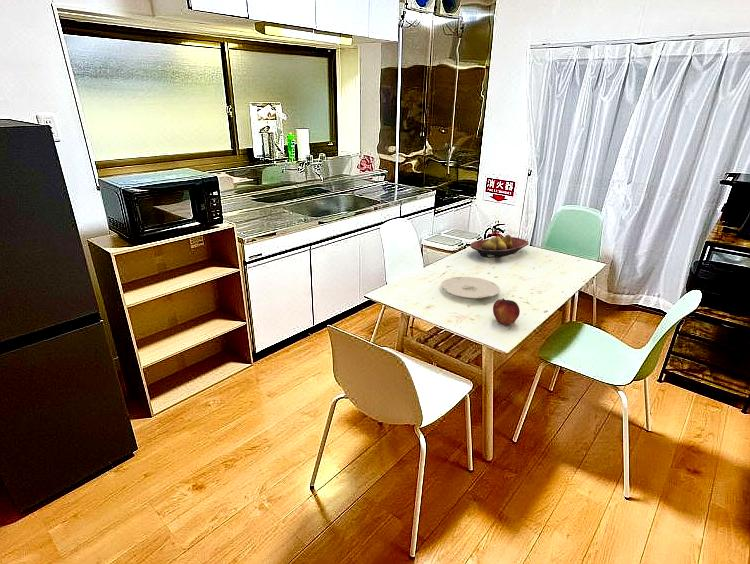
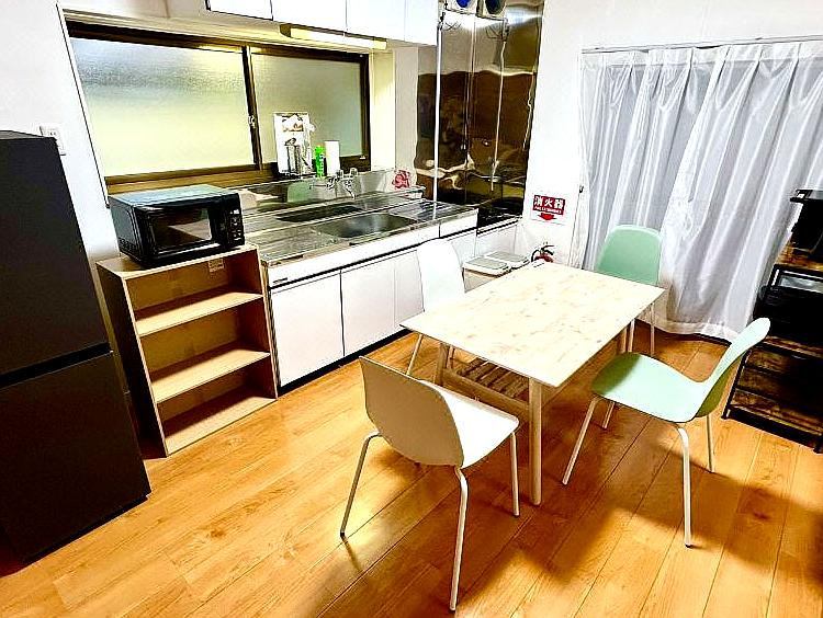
- fruit (506, 311)
- plate (469, 288)
- fruit bowl (499, 244)
